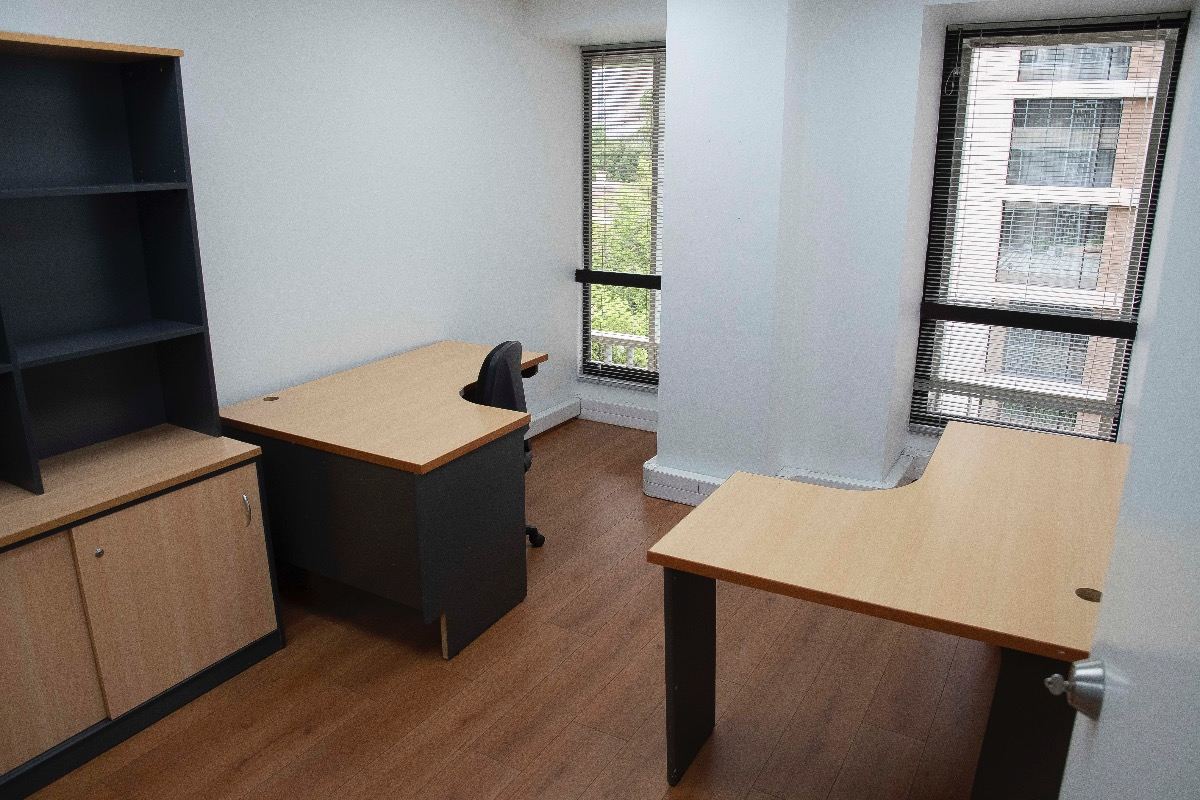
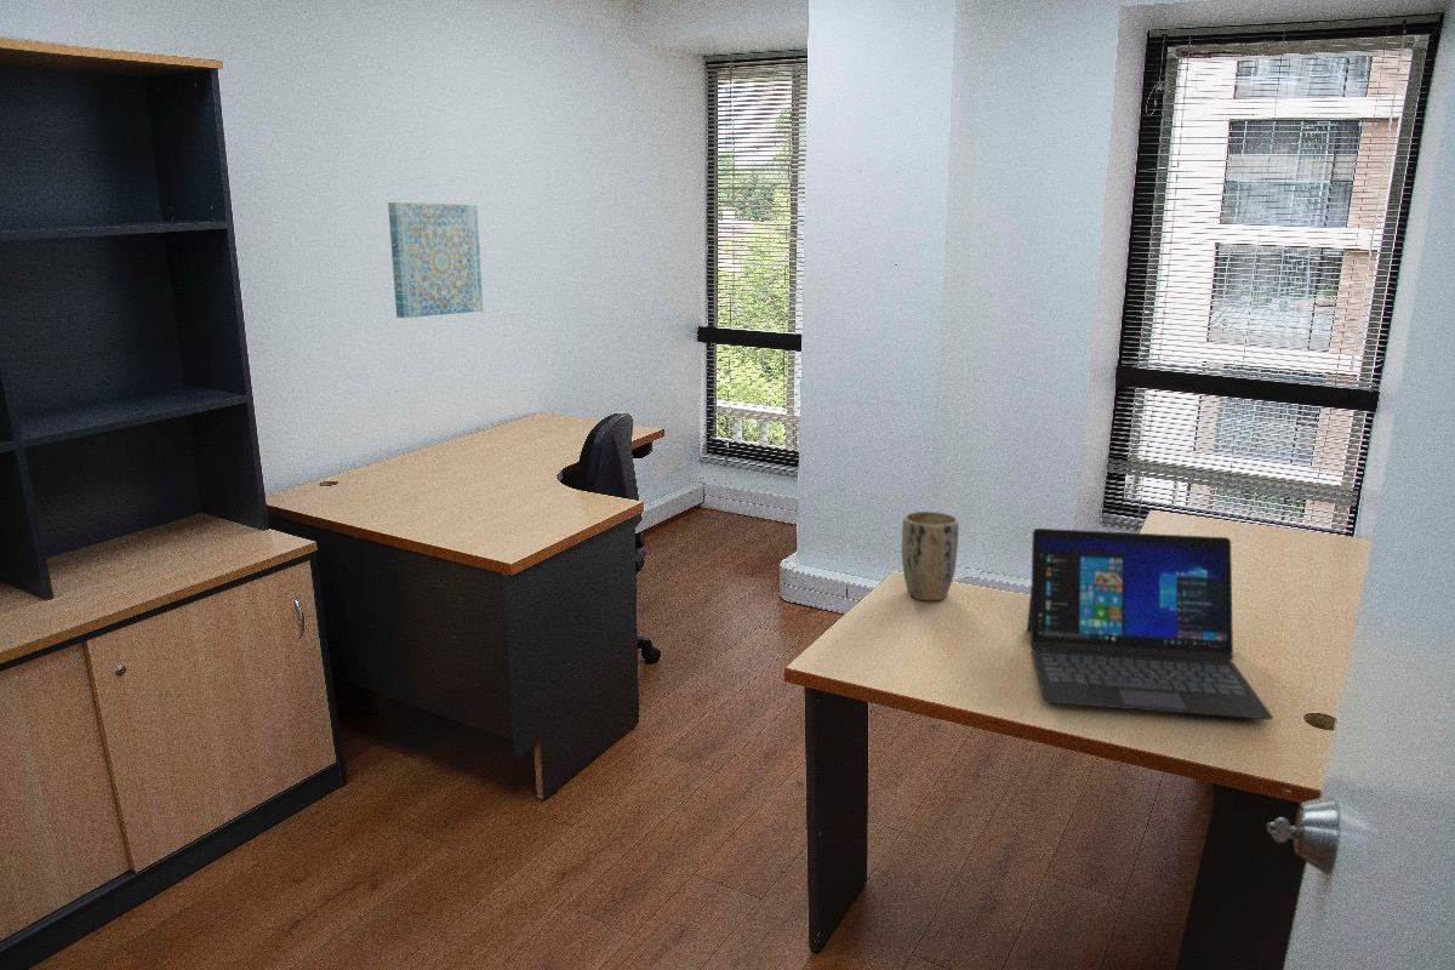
+ wall art (438, 259)
+ plant pot (929, 555)
+ laptop (1142, 615)
